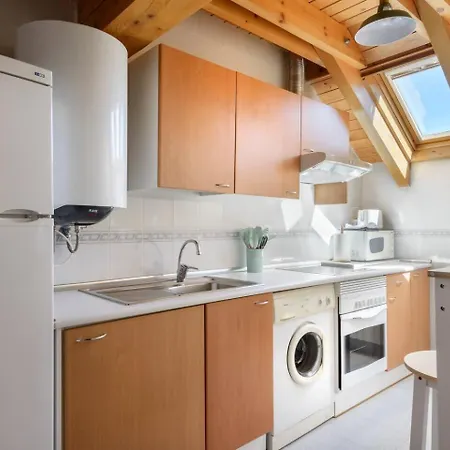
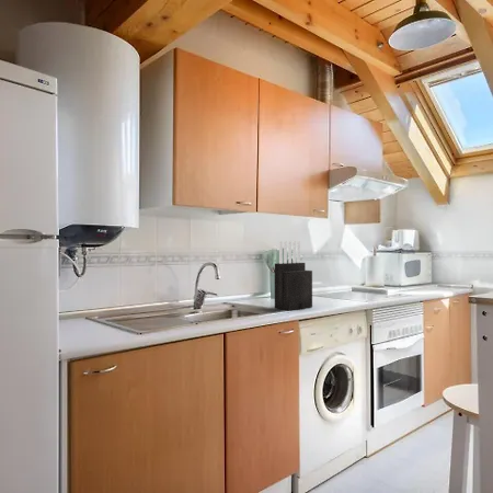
+ knife block (295, 274)
